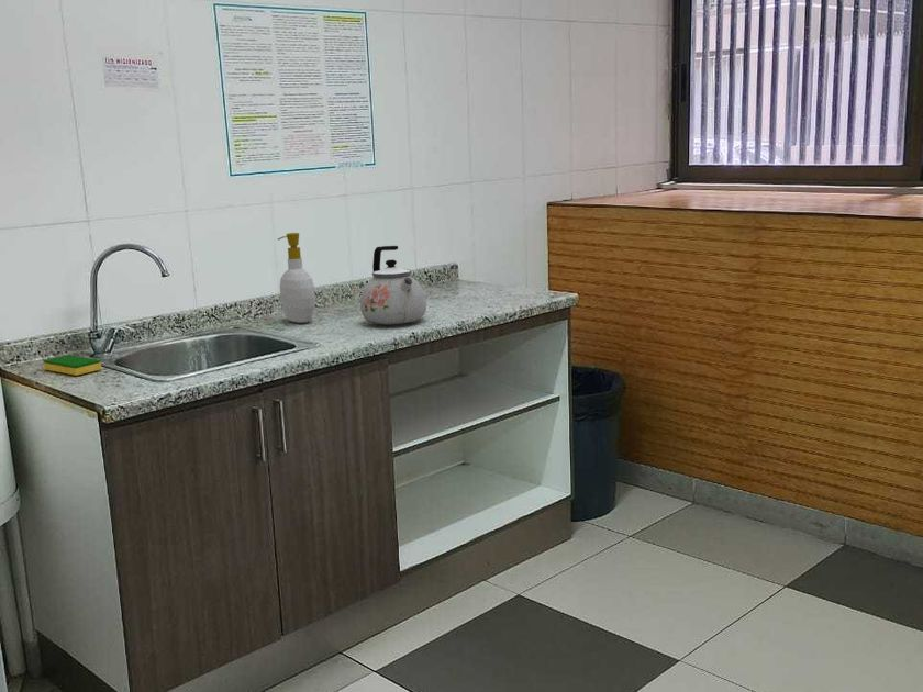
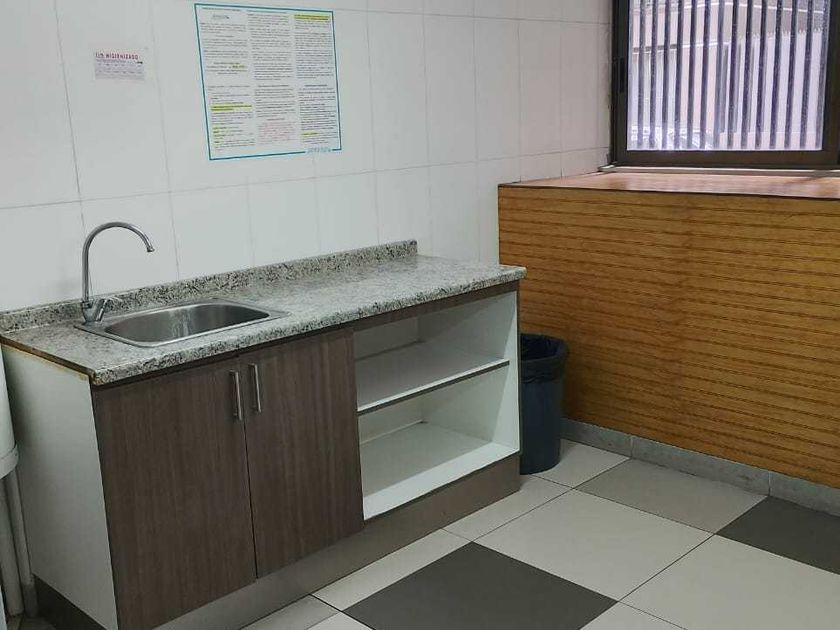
- kettle (392, 283)
- soap bottle (294, 277)
- dish sponge (71, 365)
